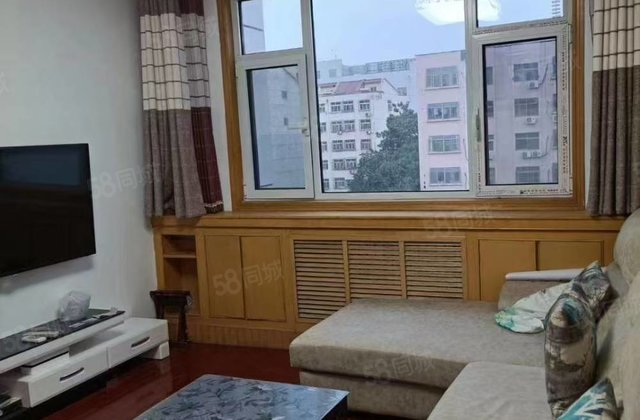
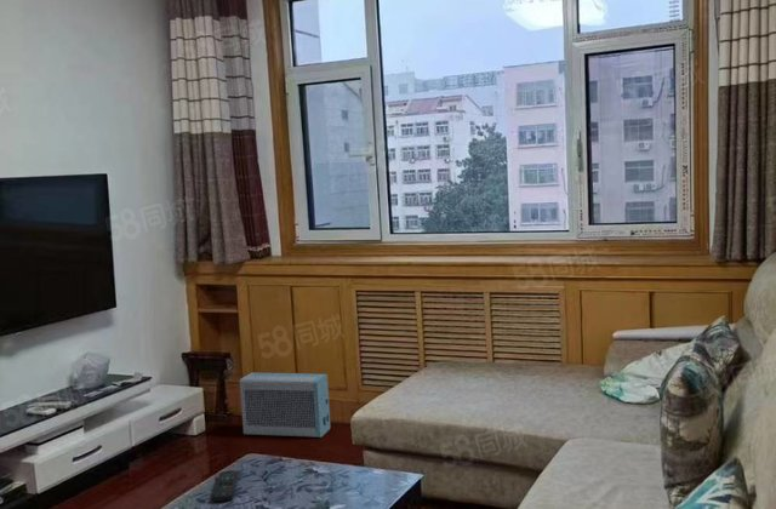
+ remote control (226, 485)
+ air purifier (285, 404)
